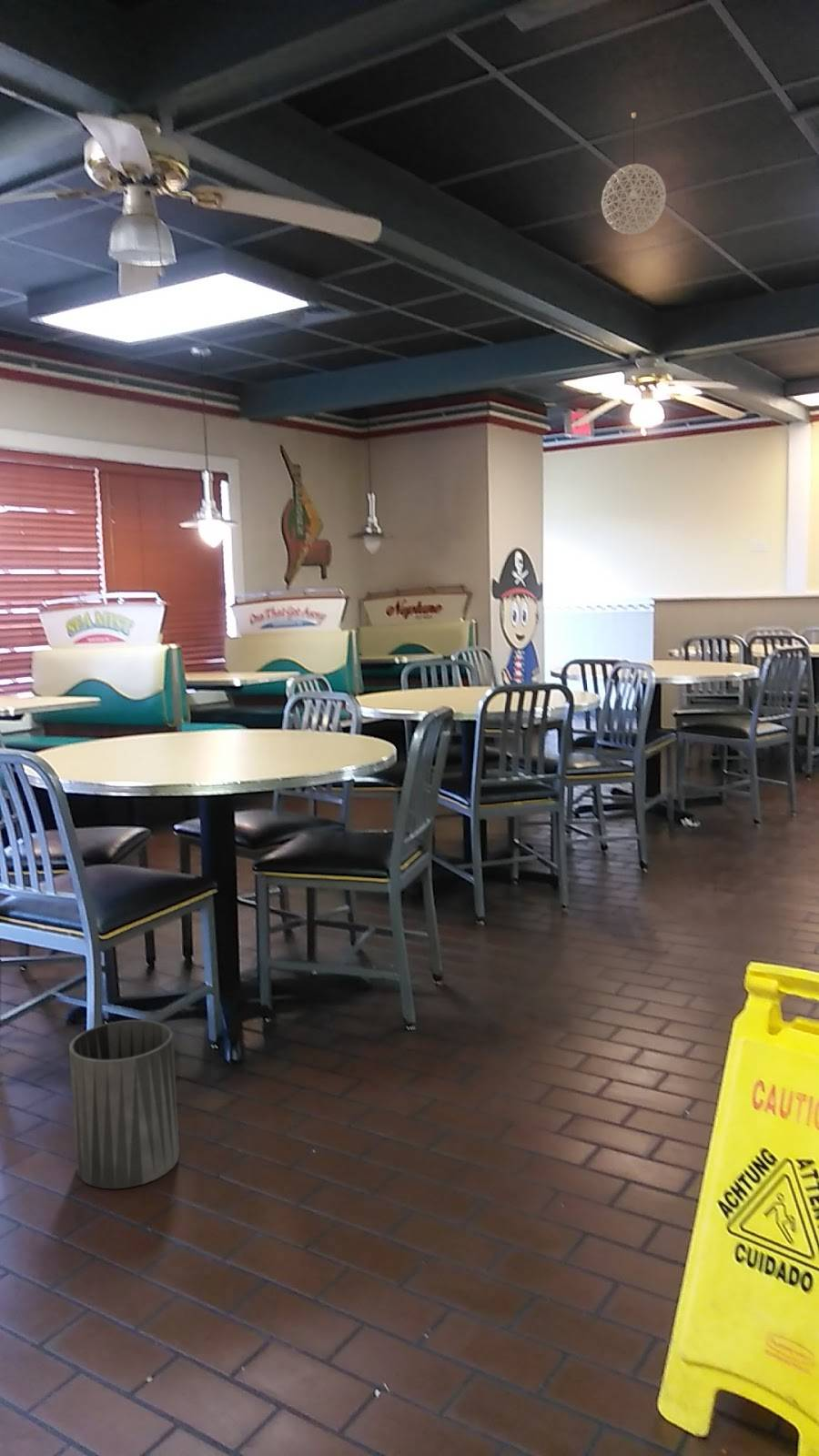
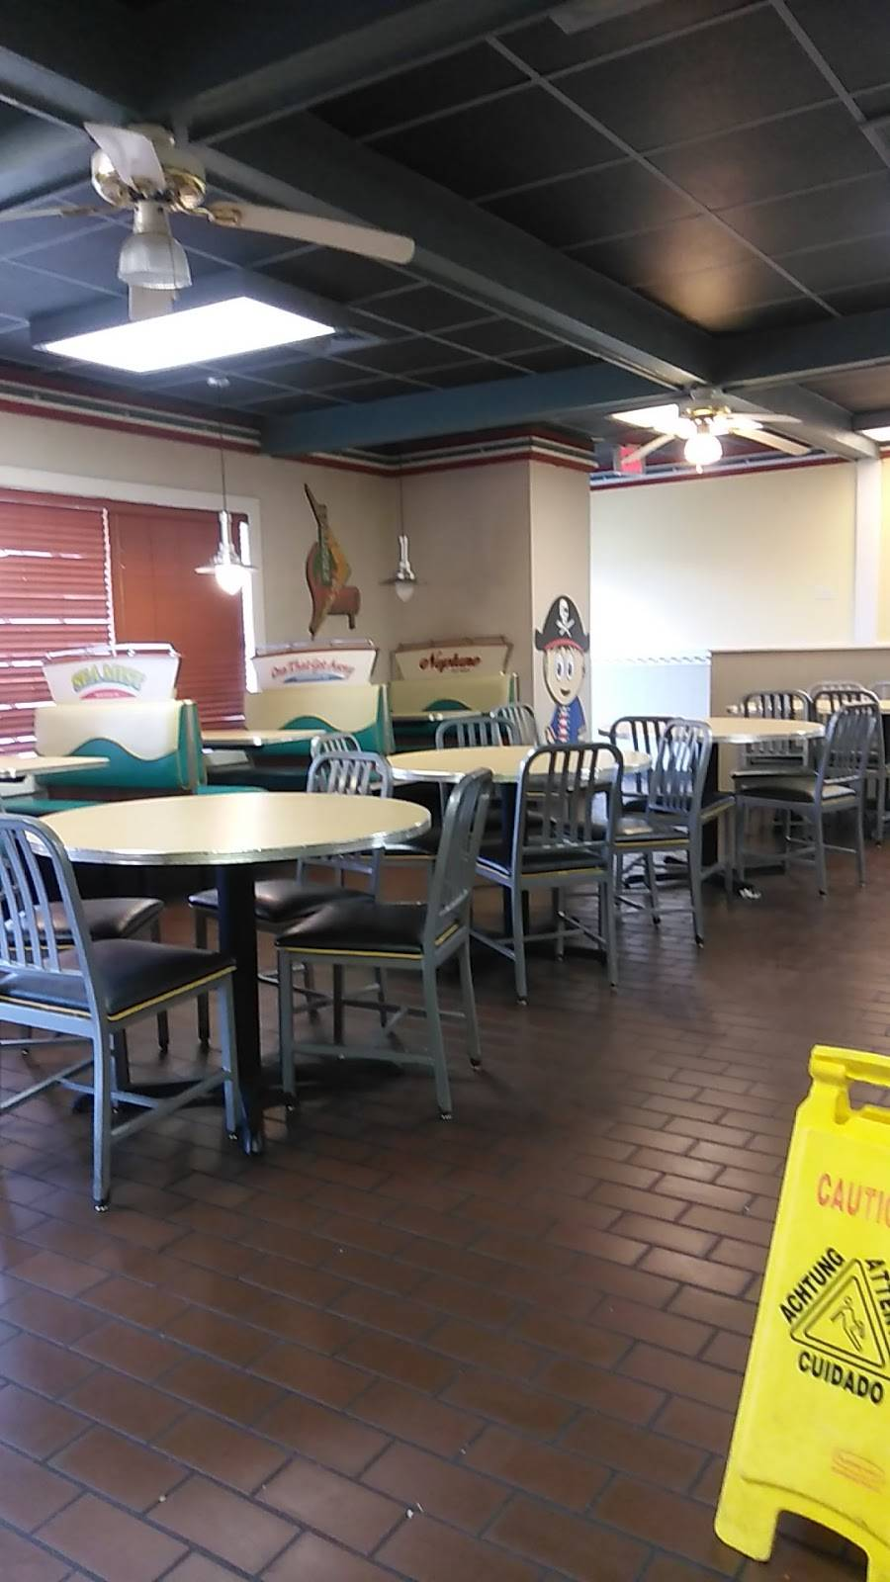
- trash can (125, 1100)
- pendant light (633, 173)
